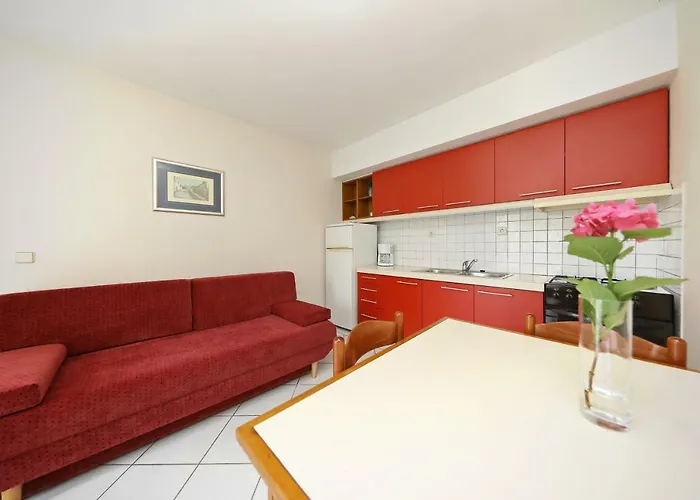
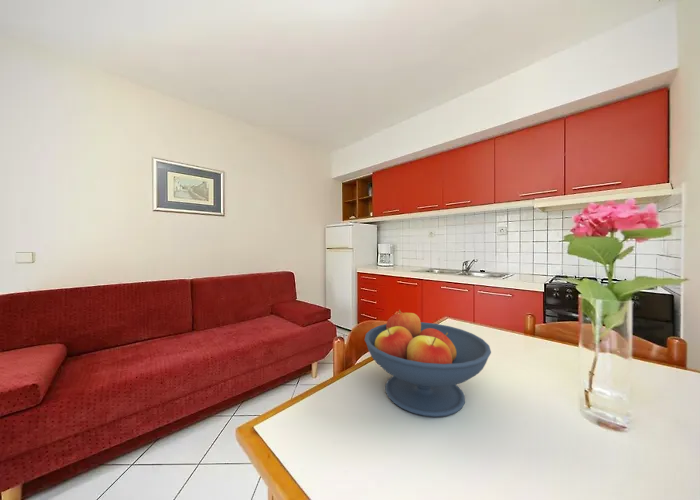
+ fruit bowl (423, 356)
